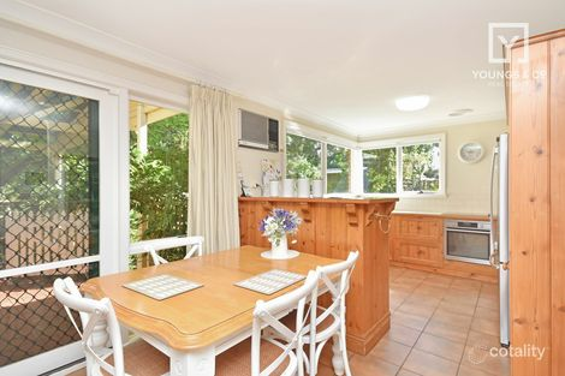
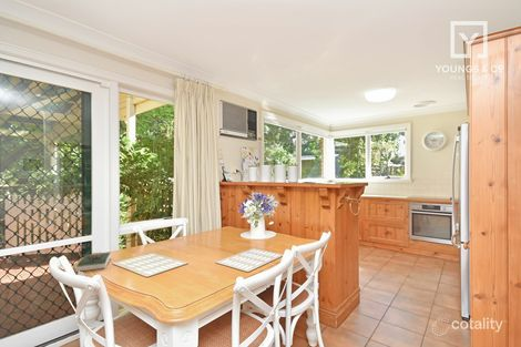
+ book (94, 258)
